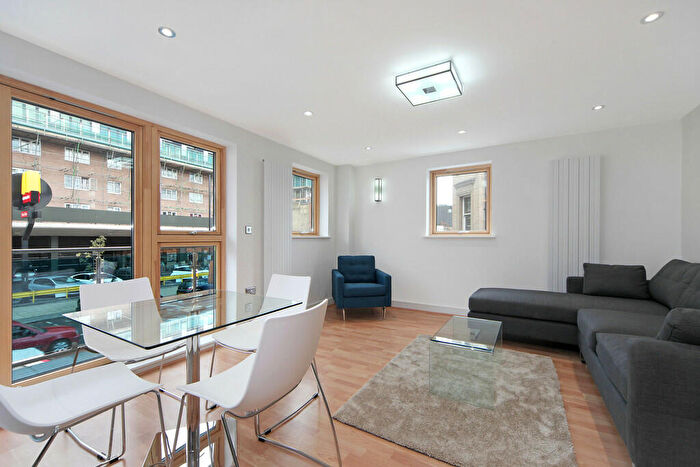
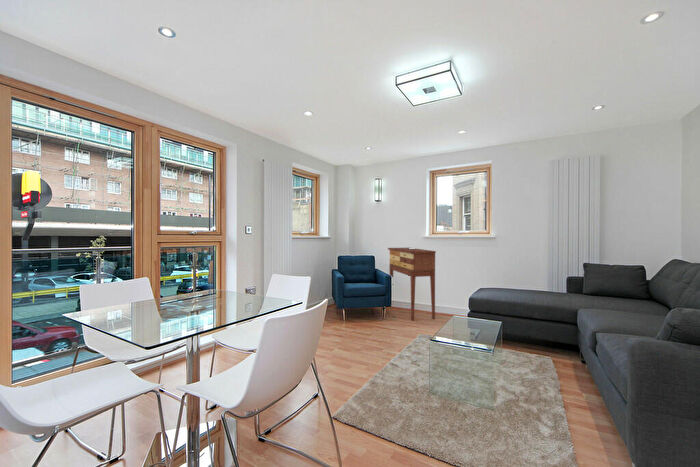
+ console table (411, 280)
